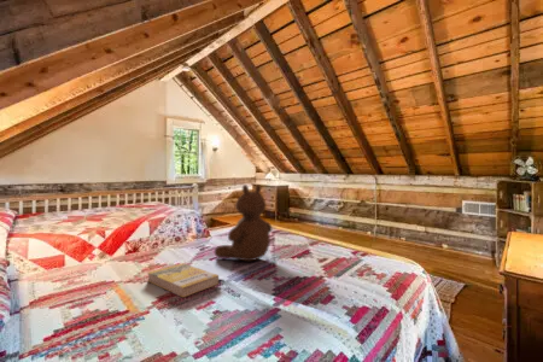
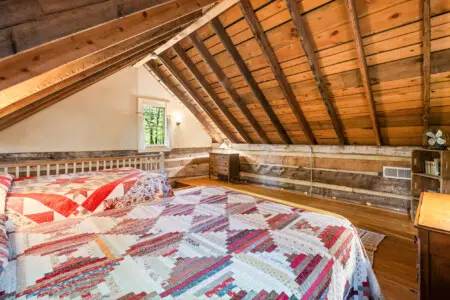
- teddy bear (243, 221)
- book (182, 278)
